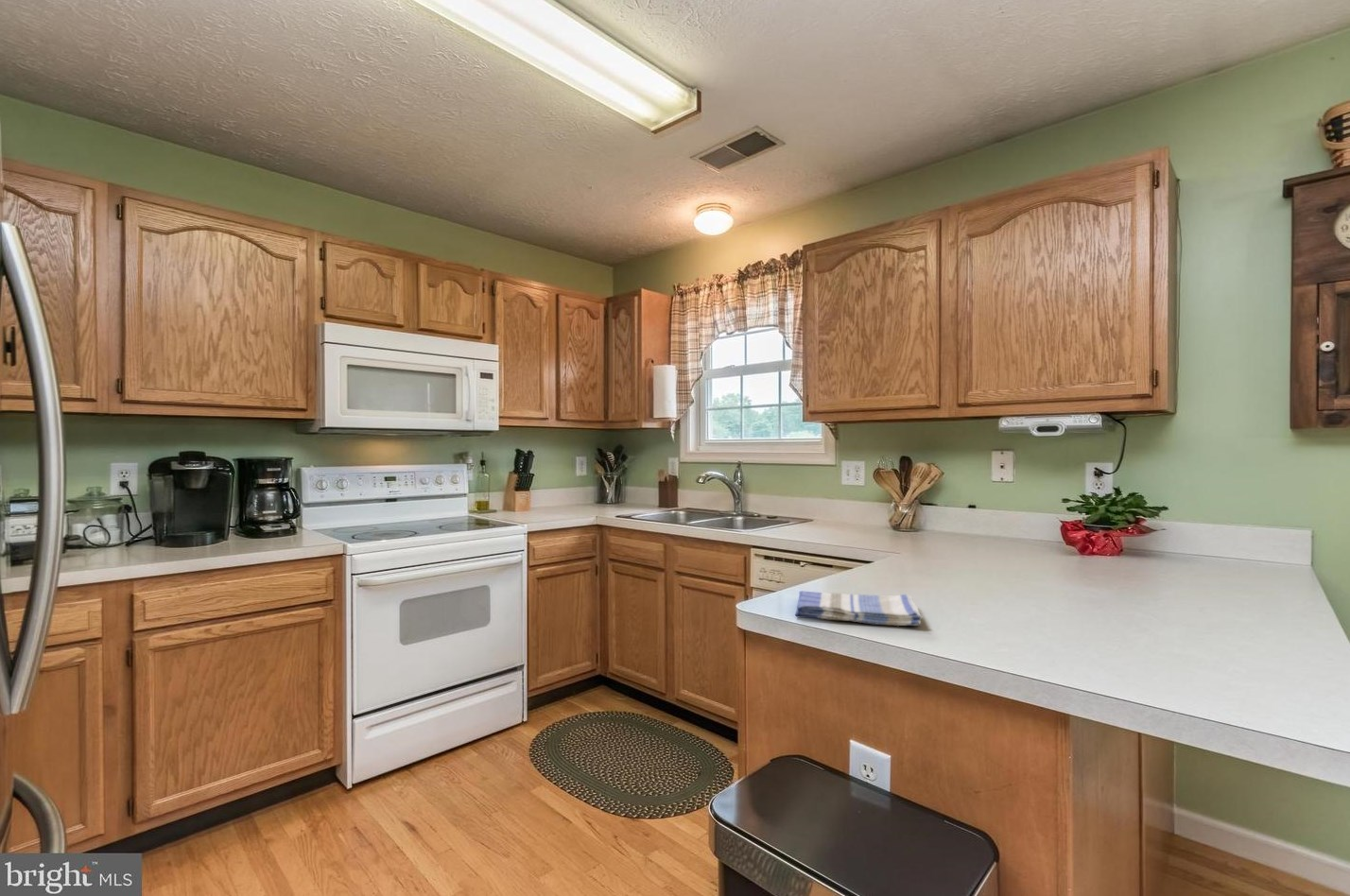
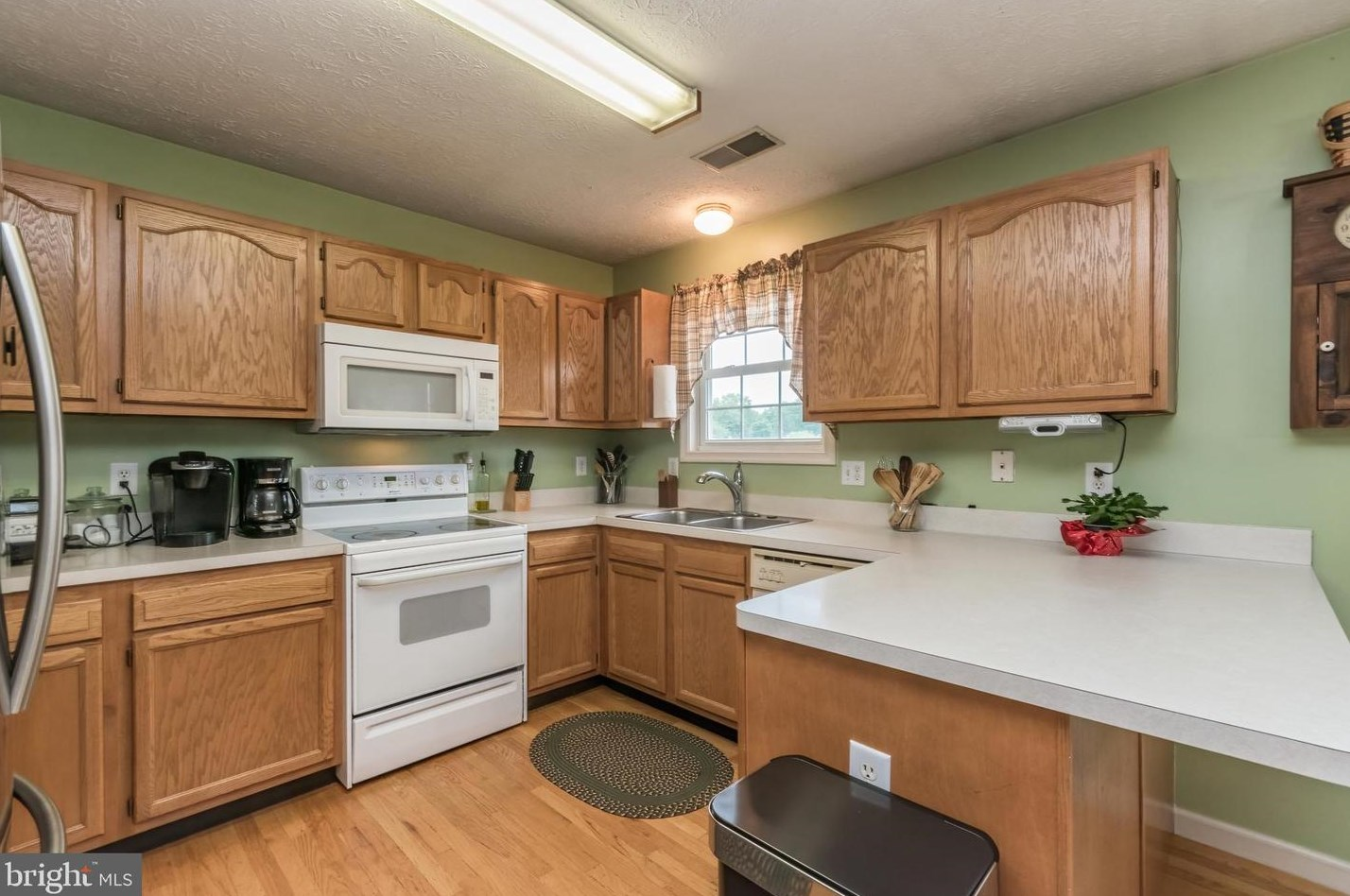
- dish towel (856, 605)
